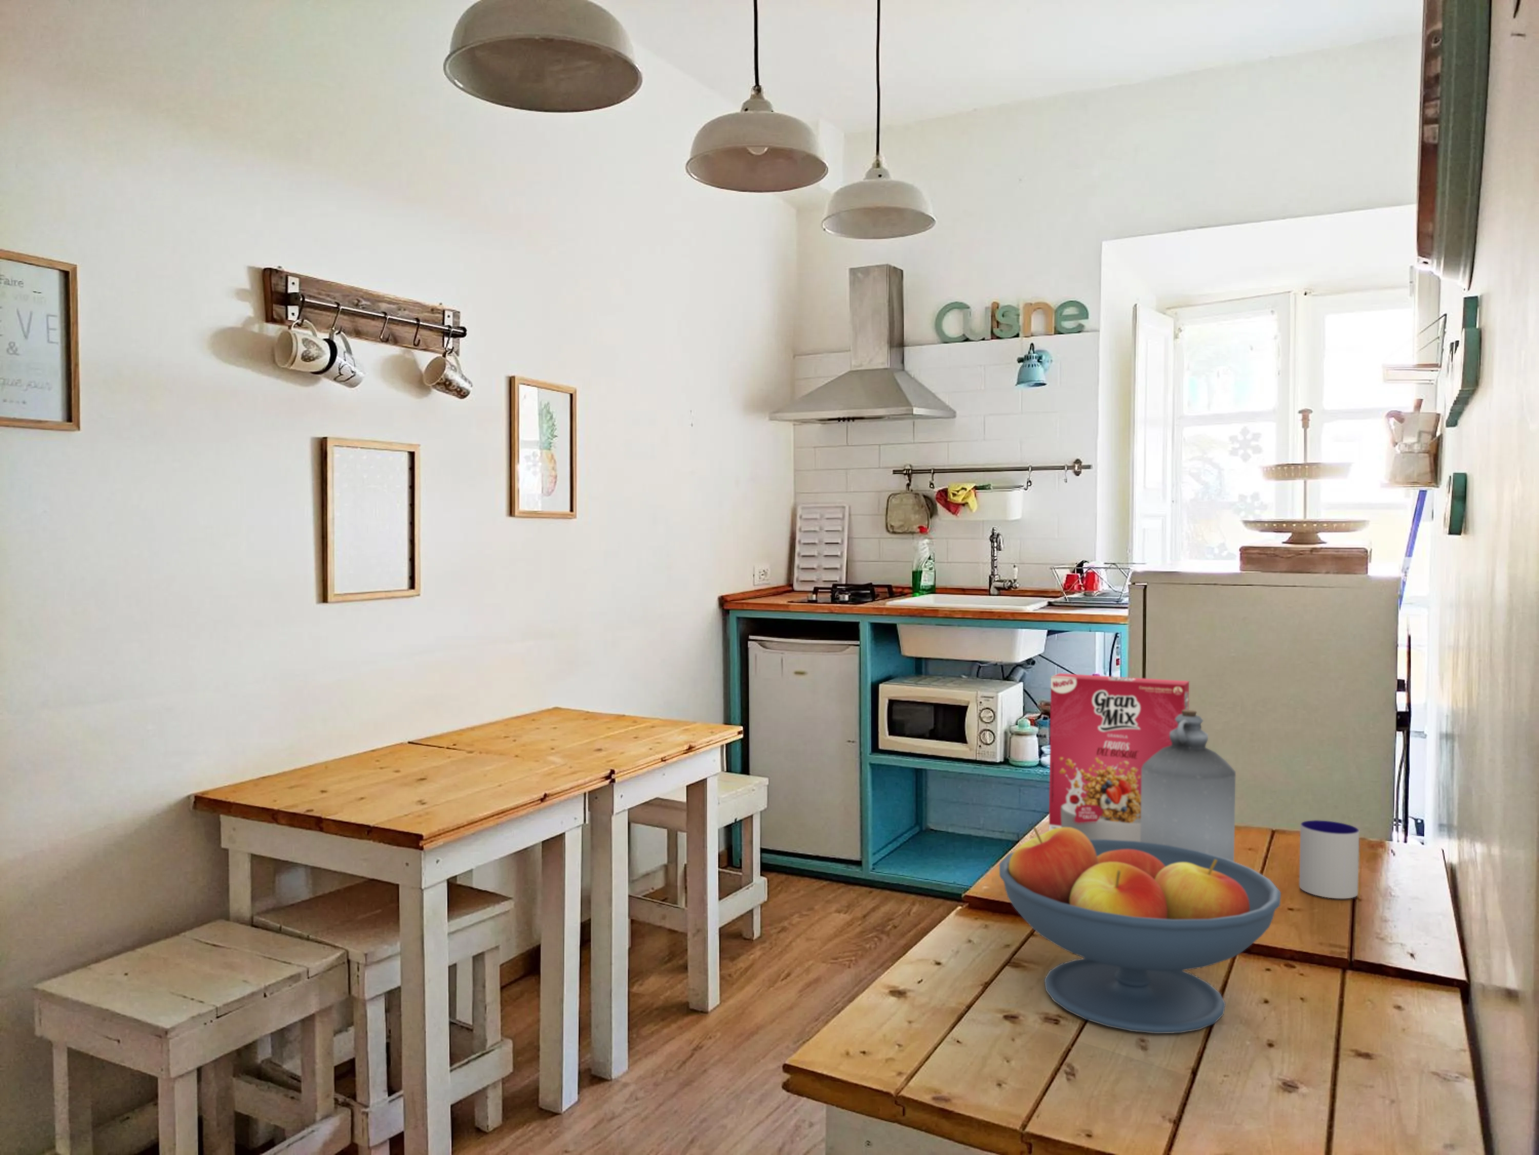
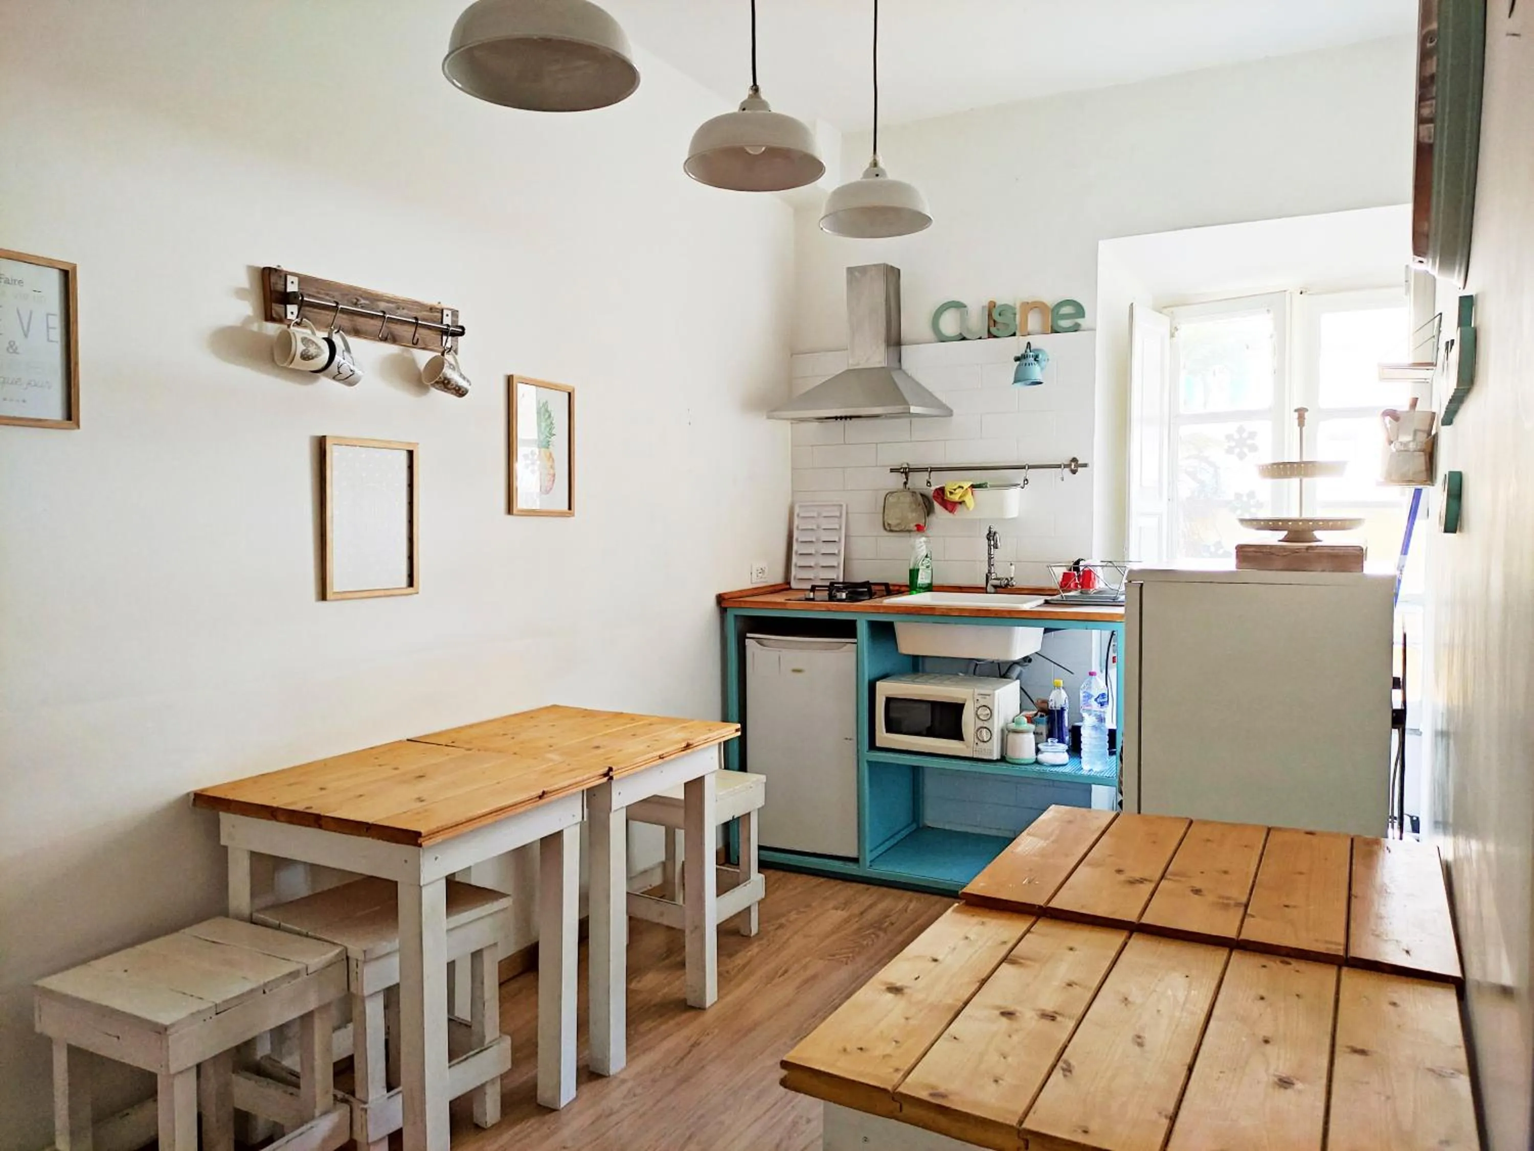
- bottle (1187, 800)
- fruit bowl (1134, 915)
- mug (1331, 857)
- cereal box (1118, 763)
